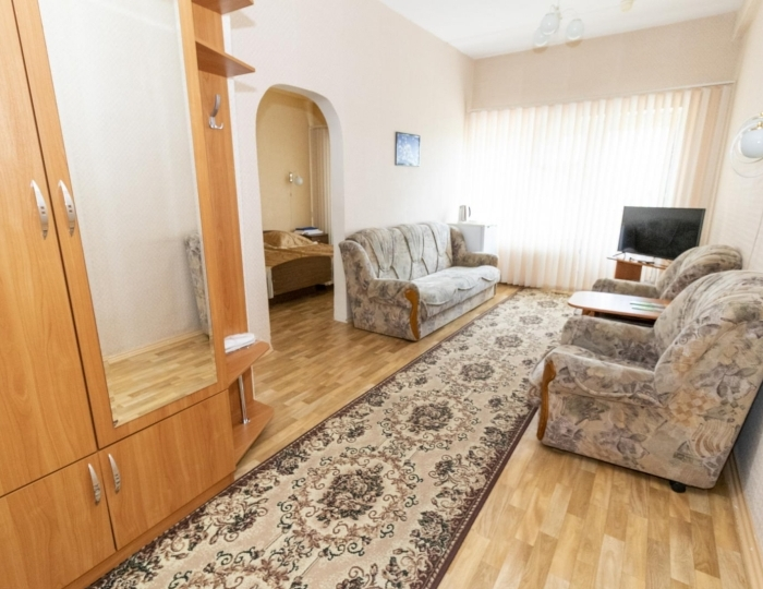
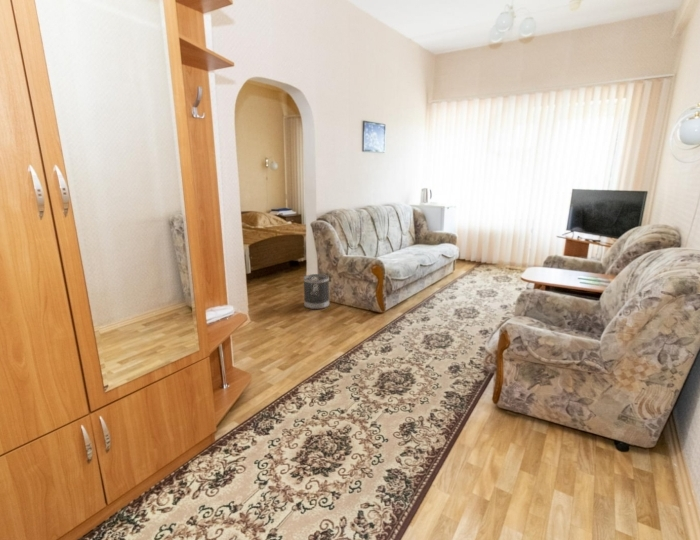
+ wastebasket (316, 291)
